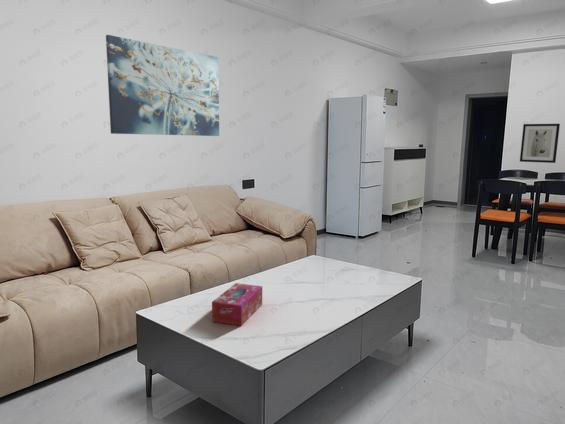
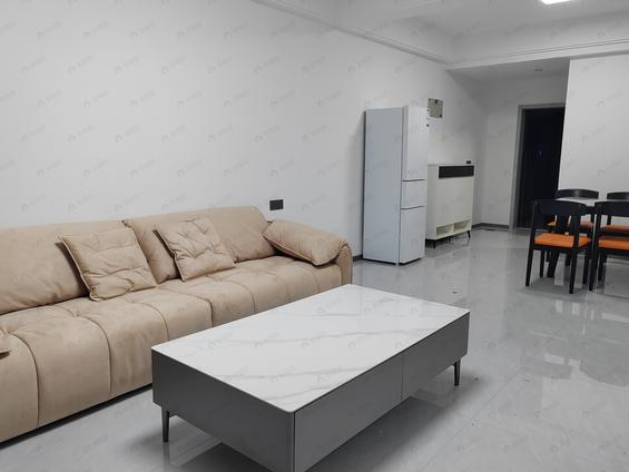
- tissue box (238, 303)
- wall art (539, 143)
- wall art (169, 91)
